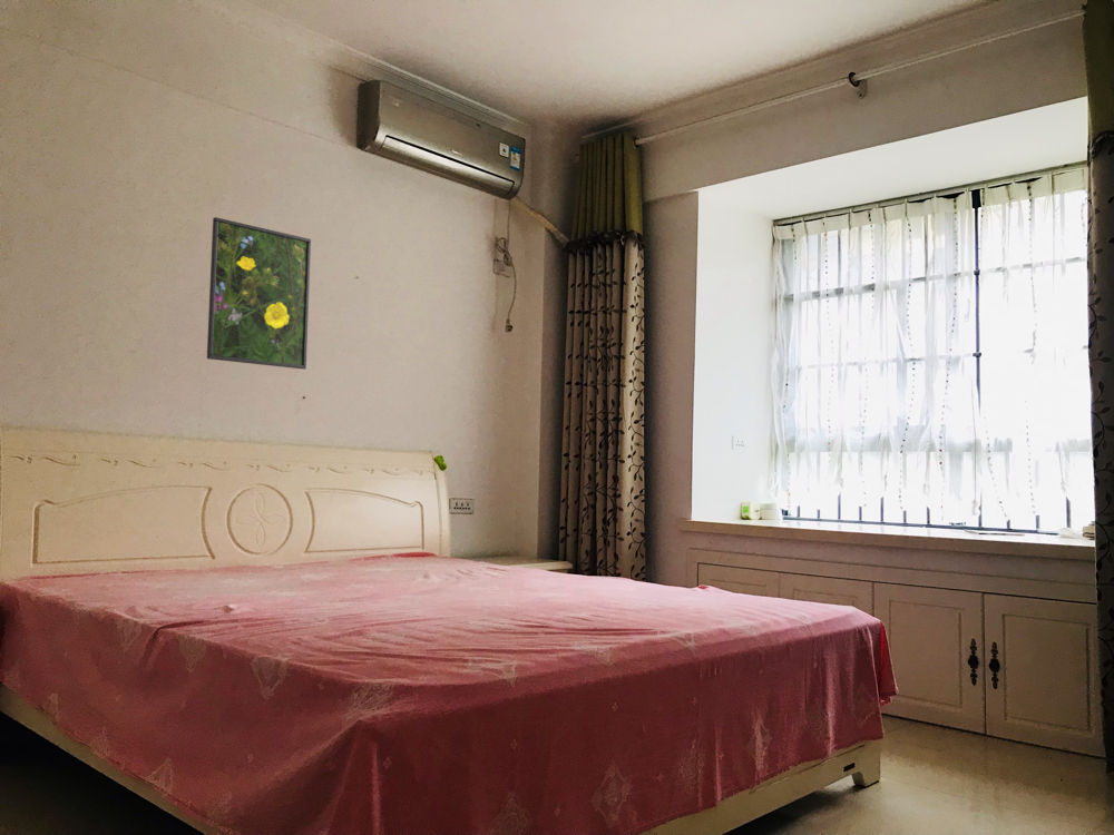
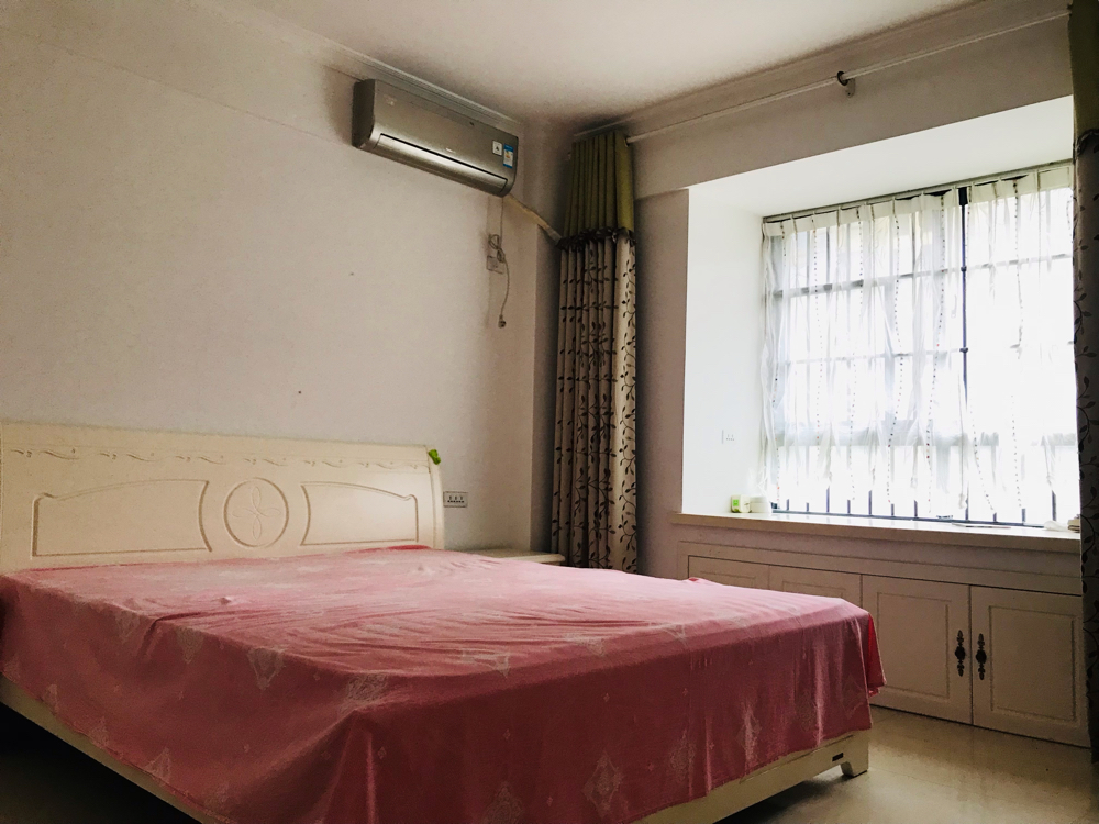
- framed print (261, 296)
